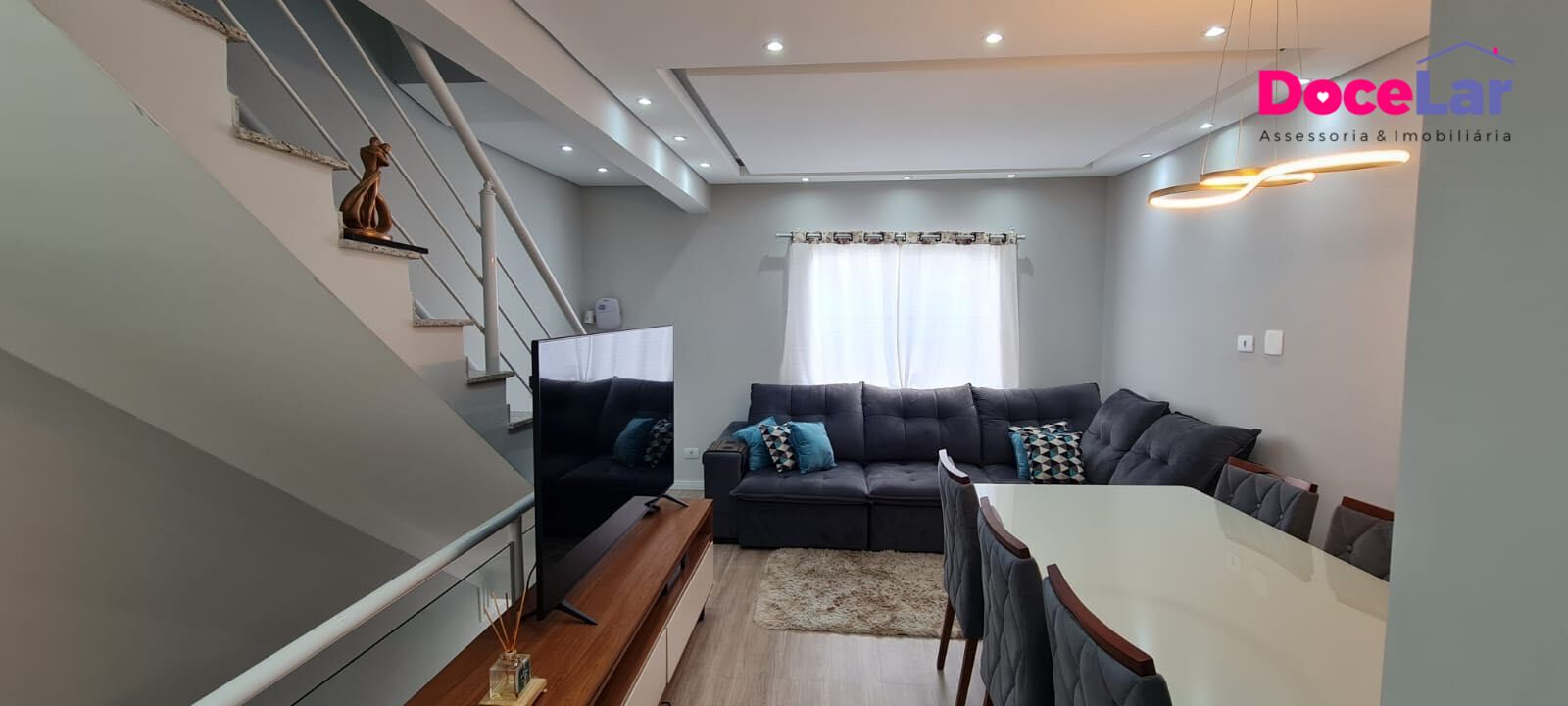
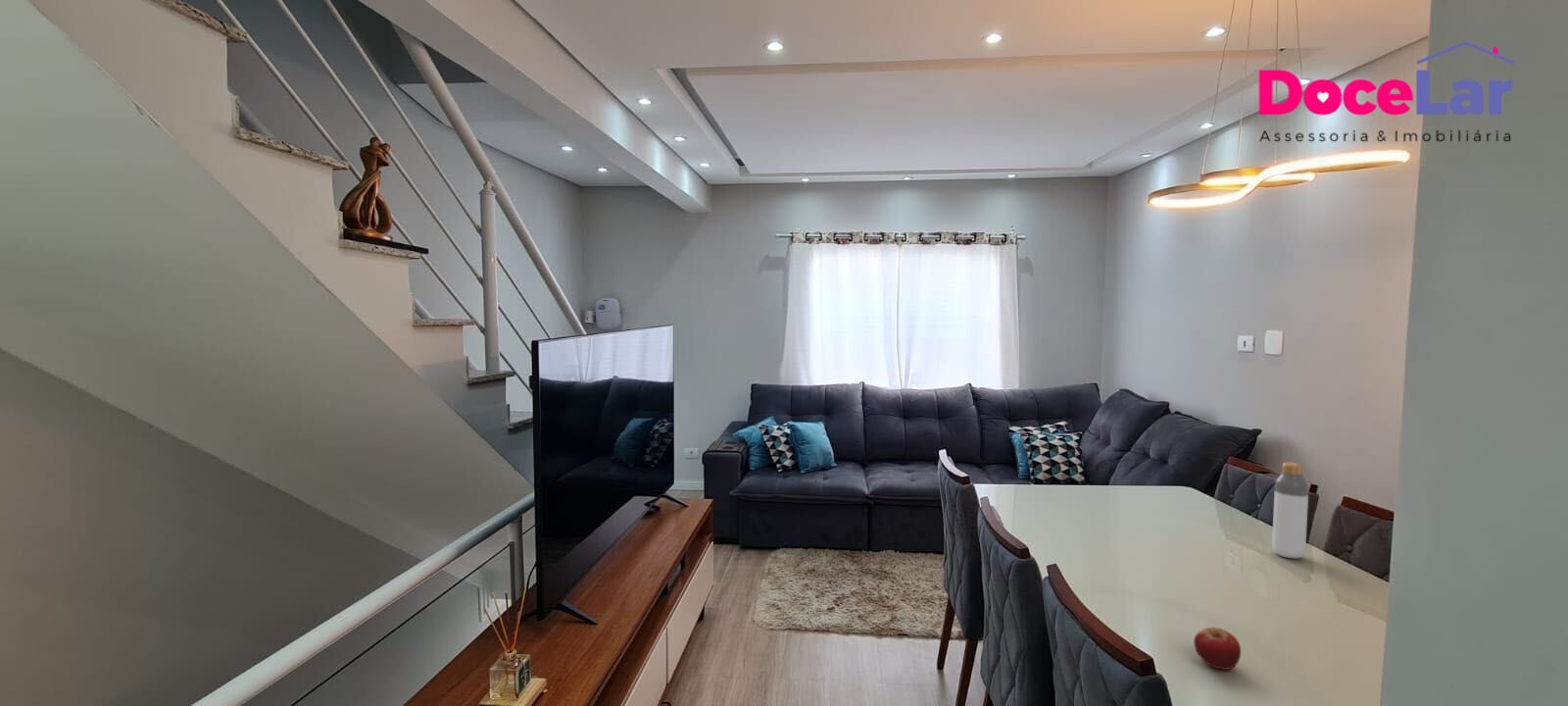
+ fruit (1217, 647)
+ bottle (1290, 509)
